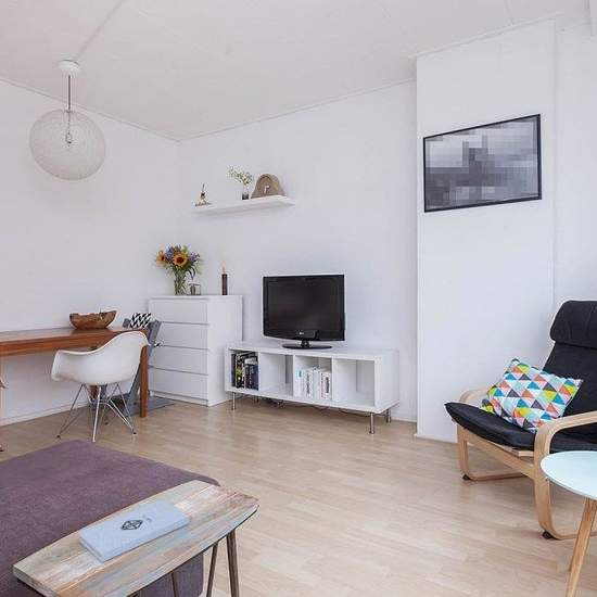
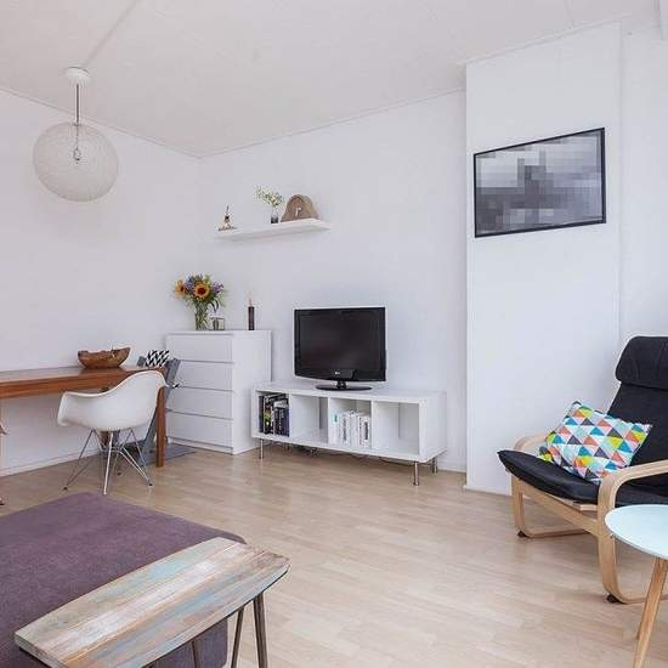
- notepad (135, 528)
